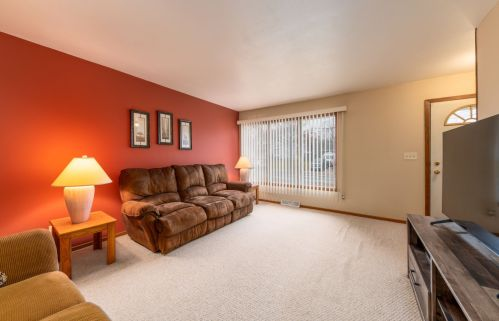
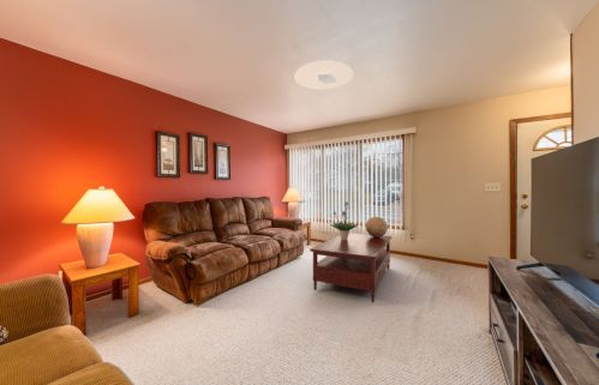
+ potted plant (345, 219)
+ ceiling light (323, 73)
+ coffee table (355, 260)
+ decorative sphere (376, 227)
